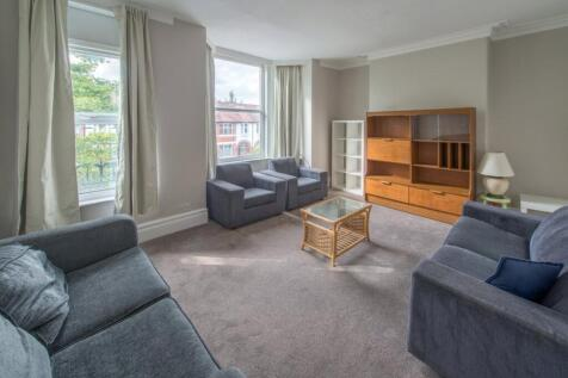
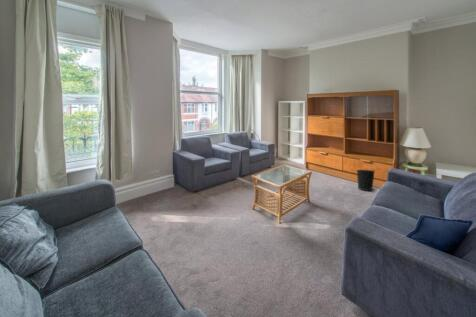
+ wastebasket (365, 179)
